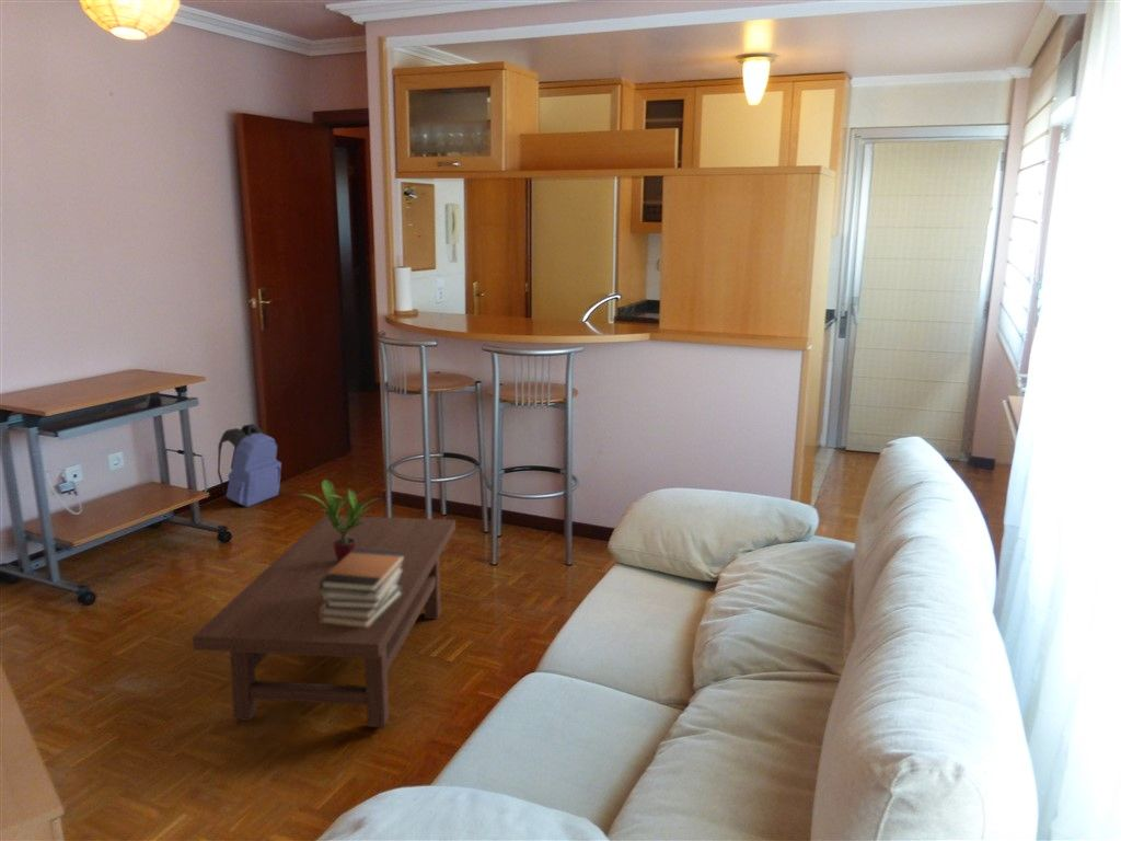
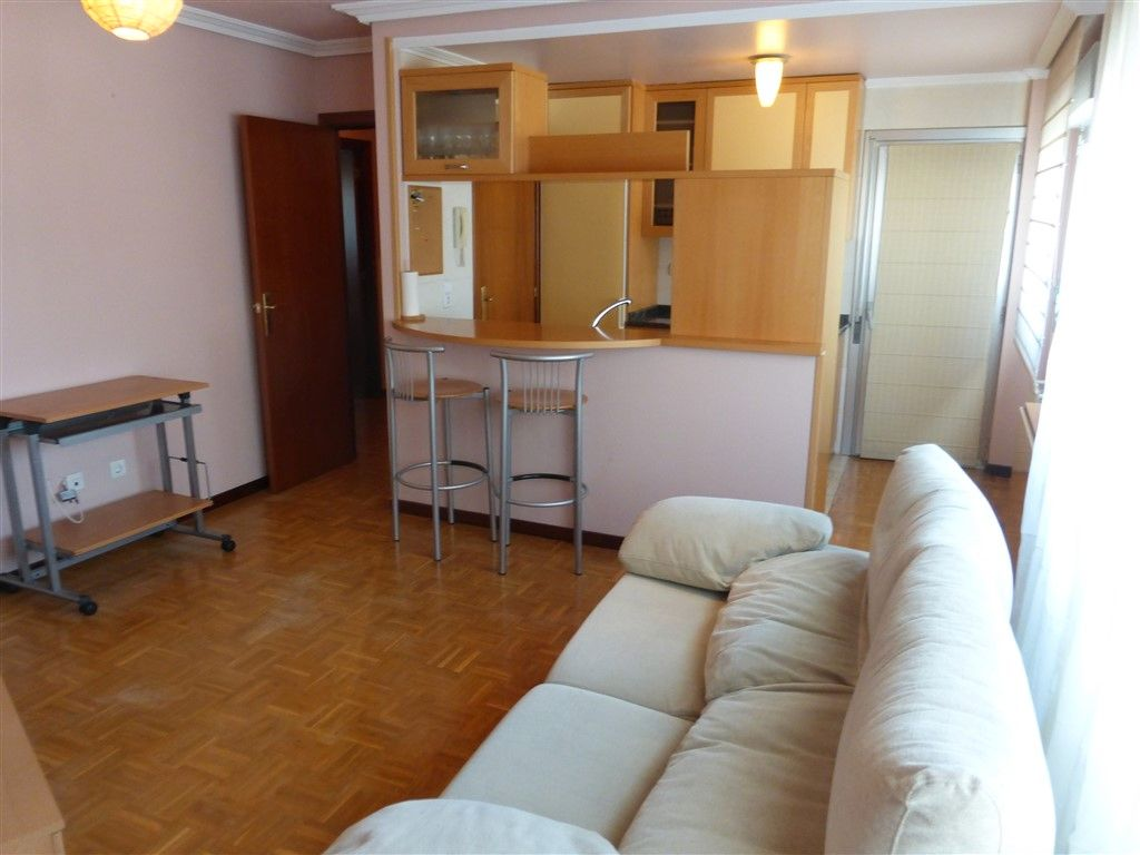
- backpack (245, 461)
- potted plant (342, 521)
- book stack (363, 585)
- coffee table (346, 625)
